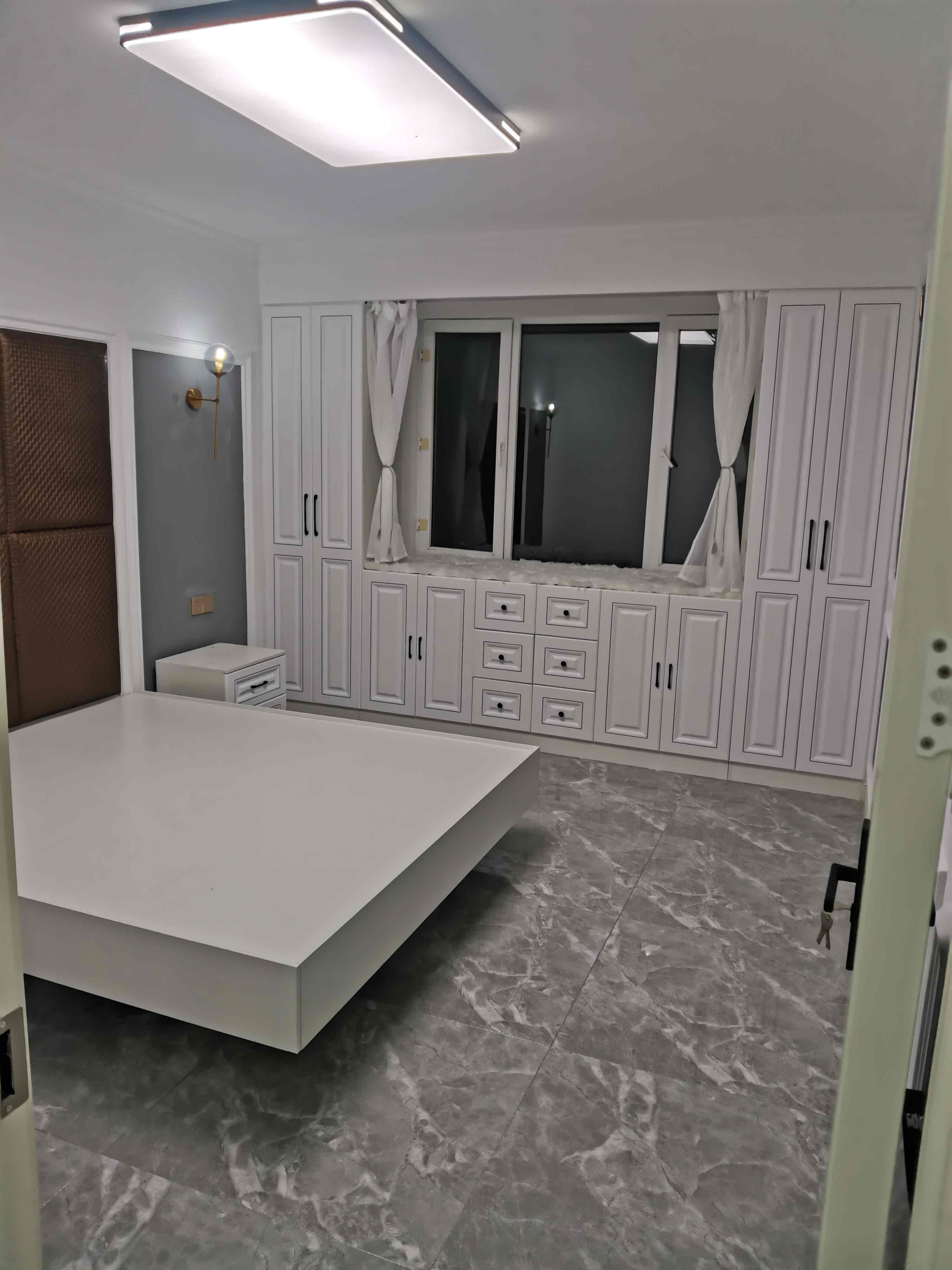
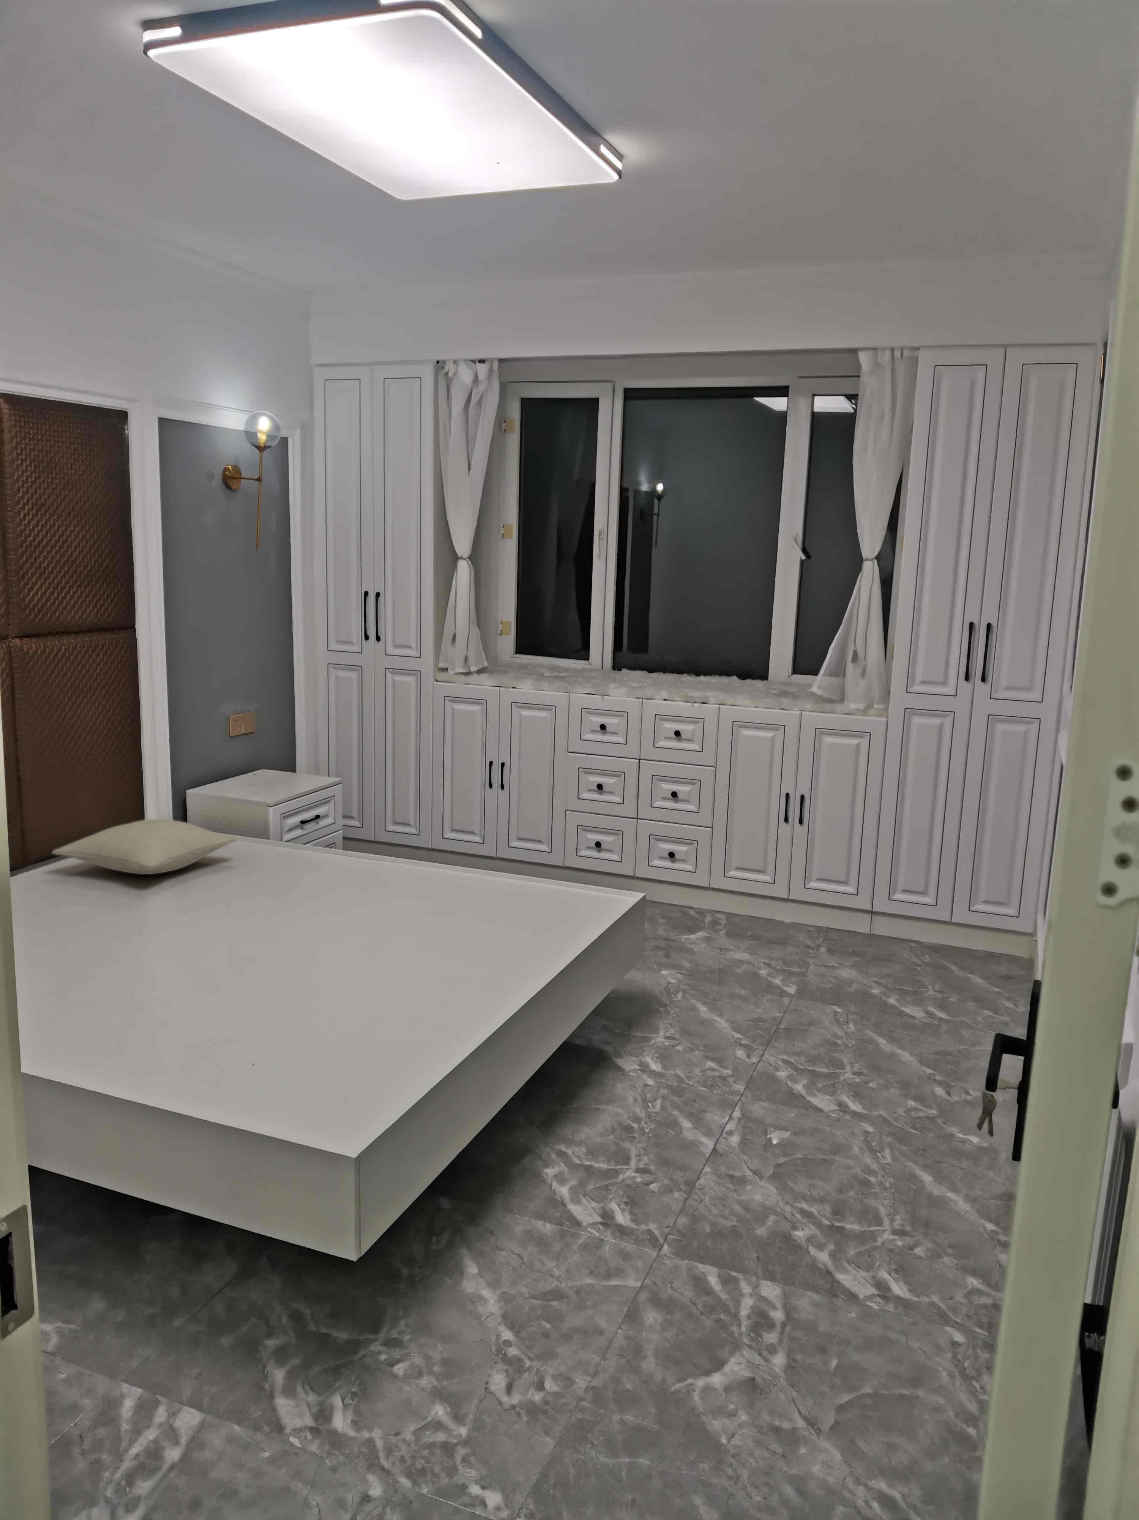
+ pillow (147, 845)
